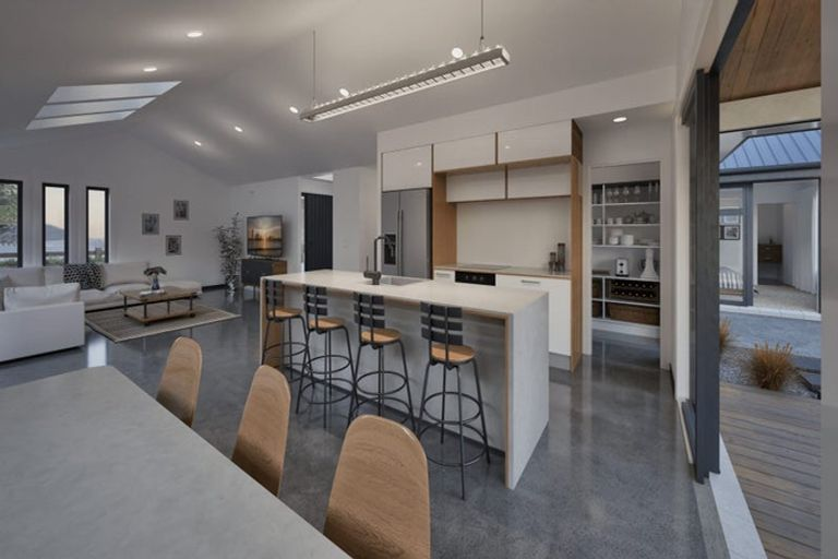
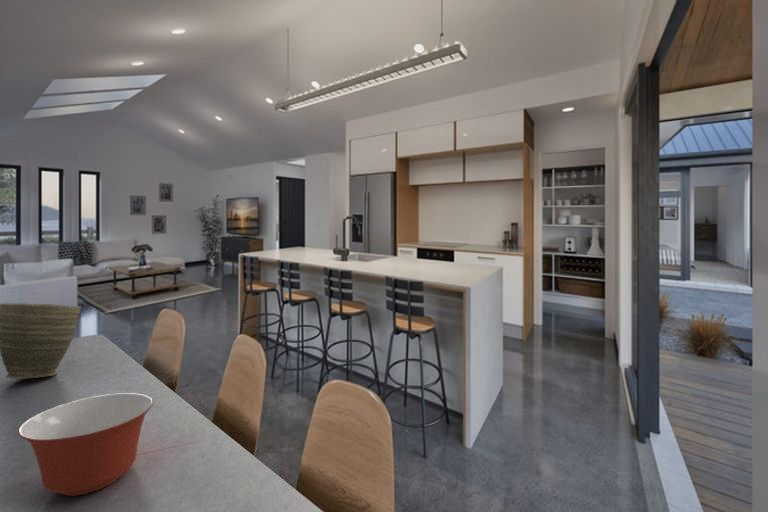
+ vase (43, 337)
+ mixing bowl (92, 445)
